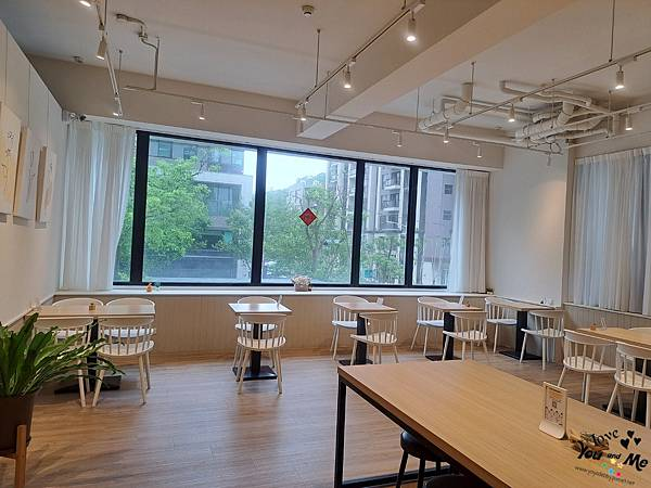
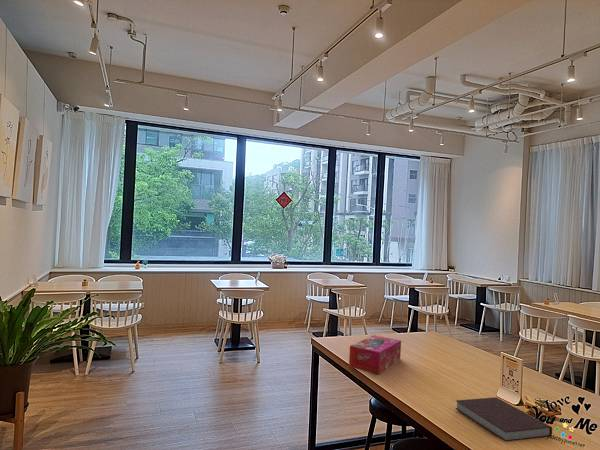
+ tissue box (376, 353)
+ notebook (500, 417)
